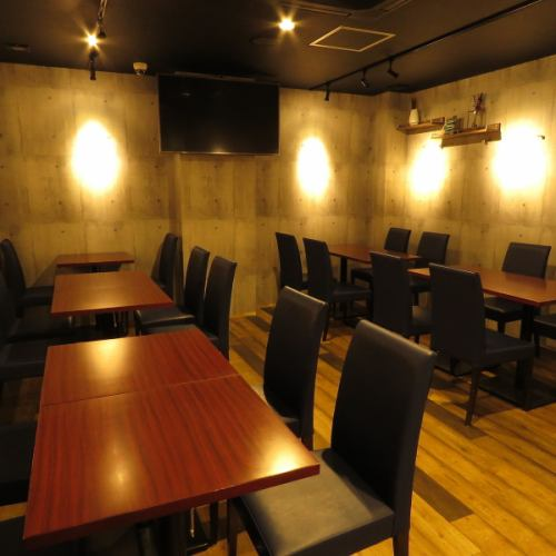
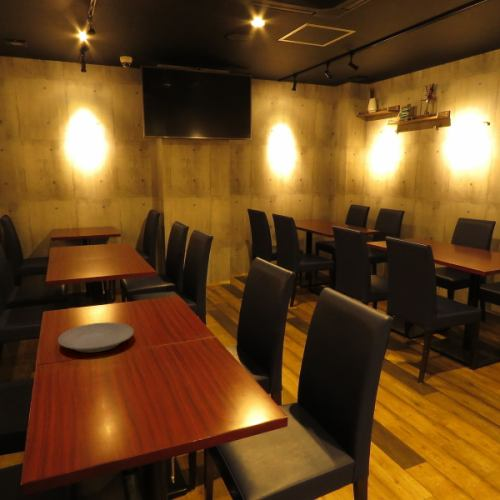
+ plate (97, 338)
